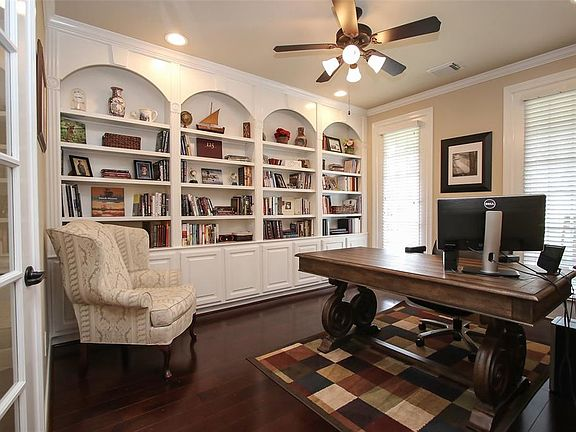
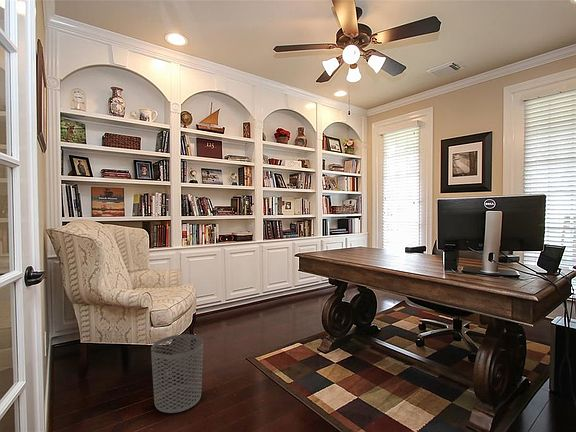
+ waste bin (178, 372)
